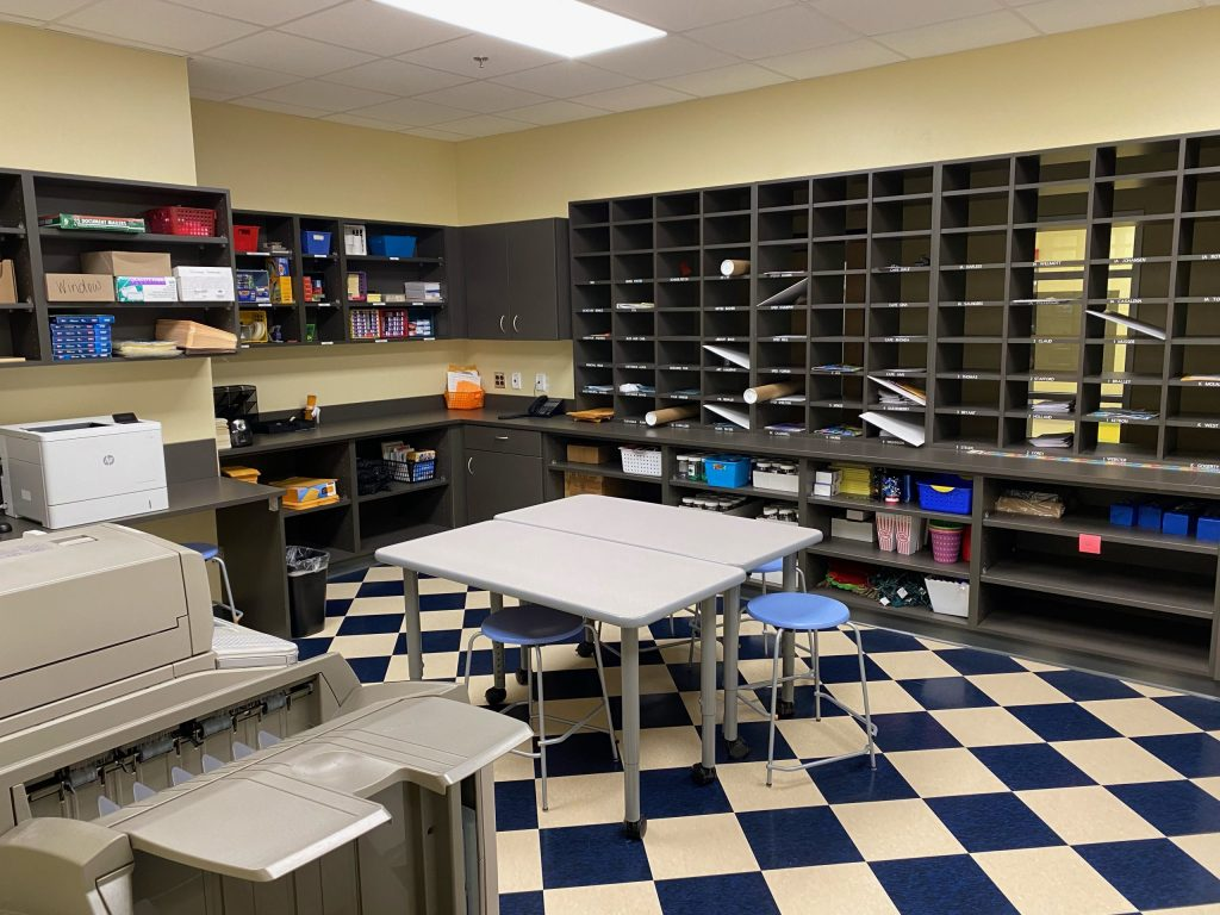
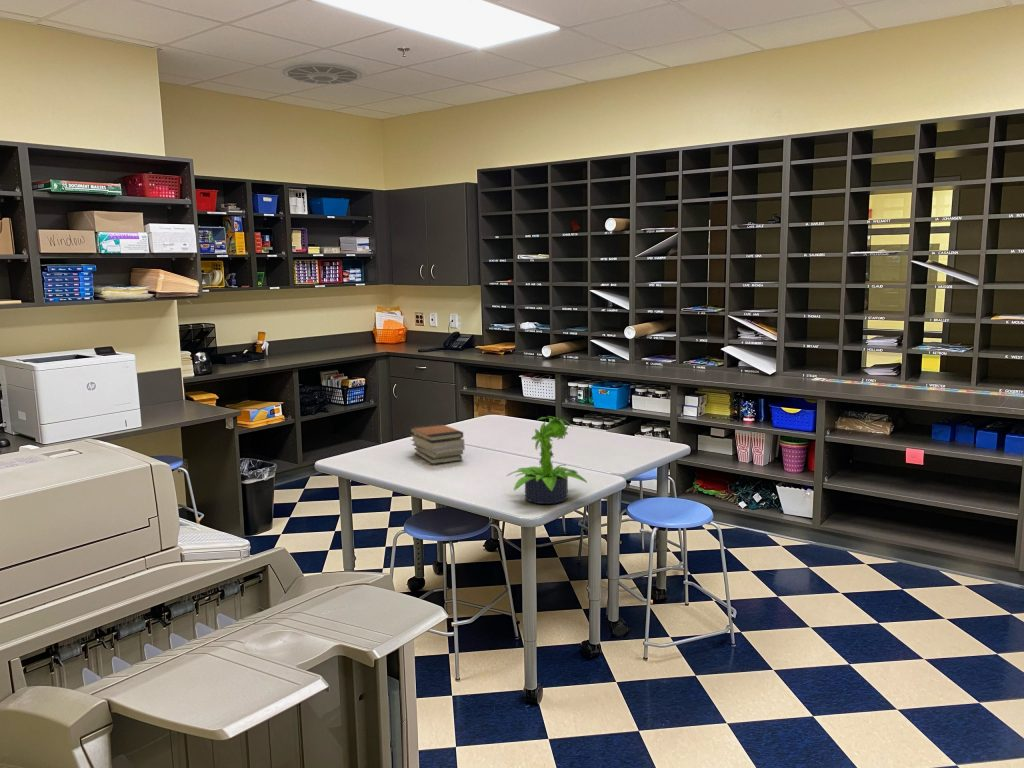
+ potted plant (547, 458)
+ ceiling vent (322, 75)
+ book stack (437, 443)
